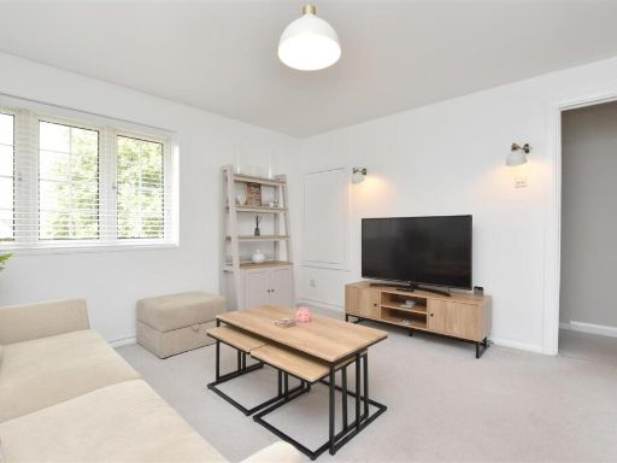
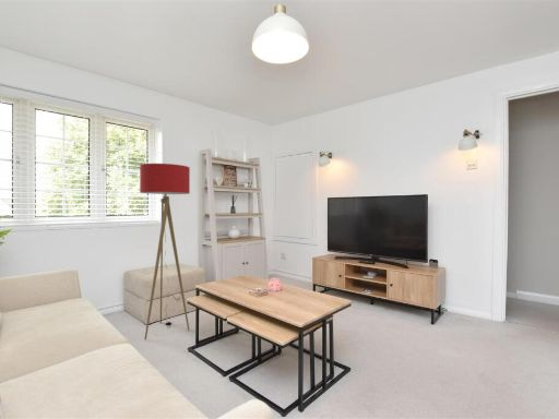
+ floor lamp (162, 249)
